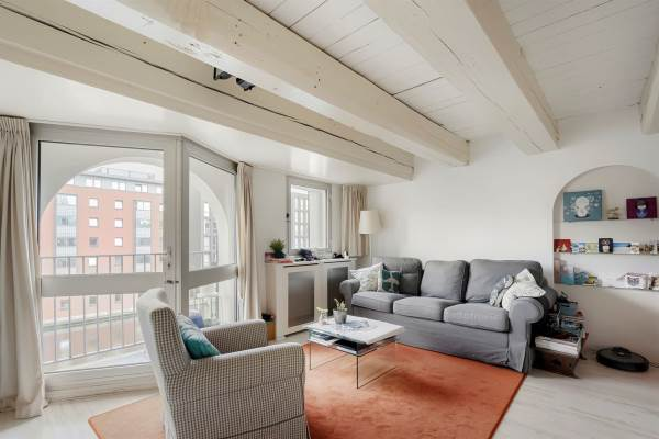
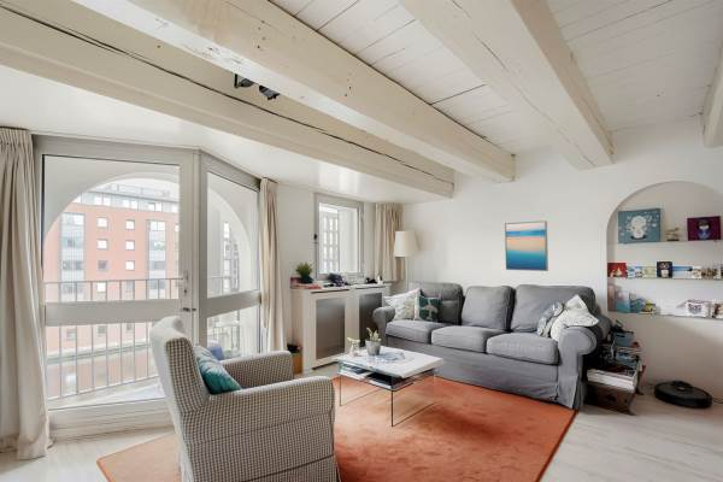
+ wall art (525, 246)
